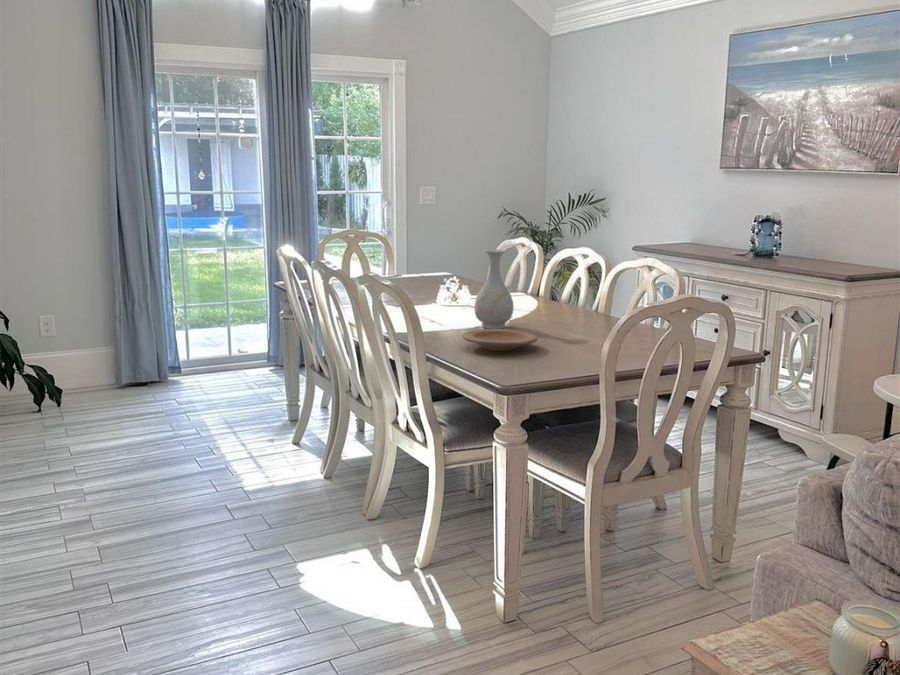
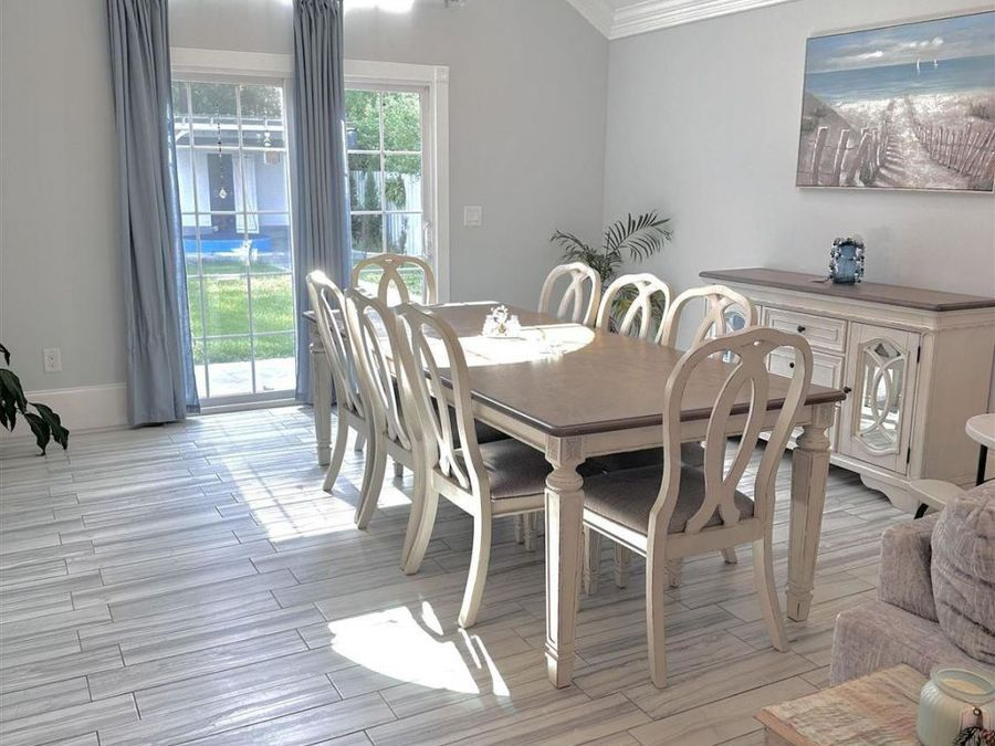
- vase (494, 288)
- plate (499, 341)
